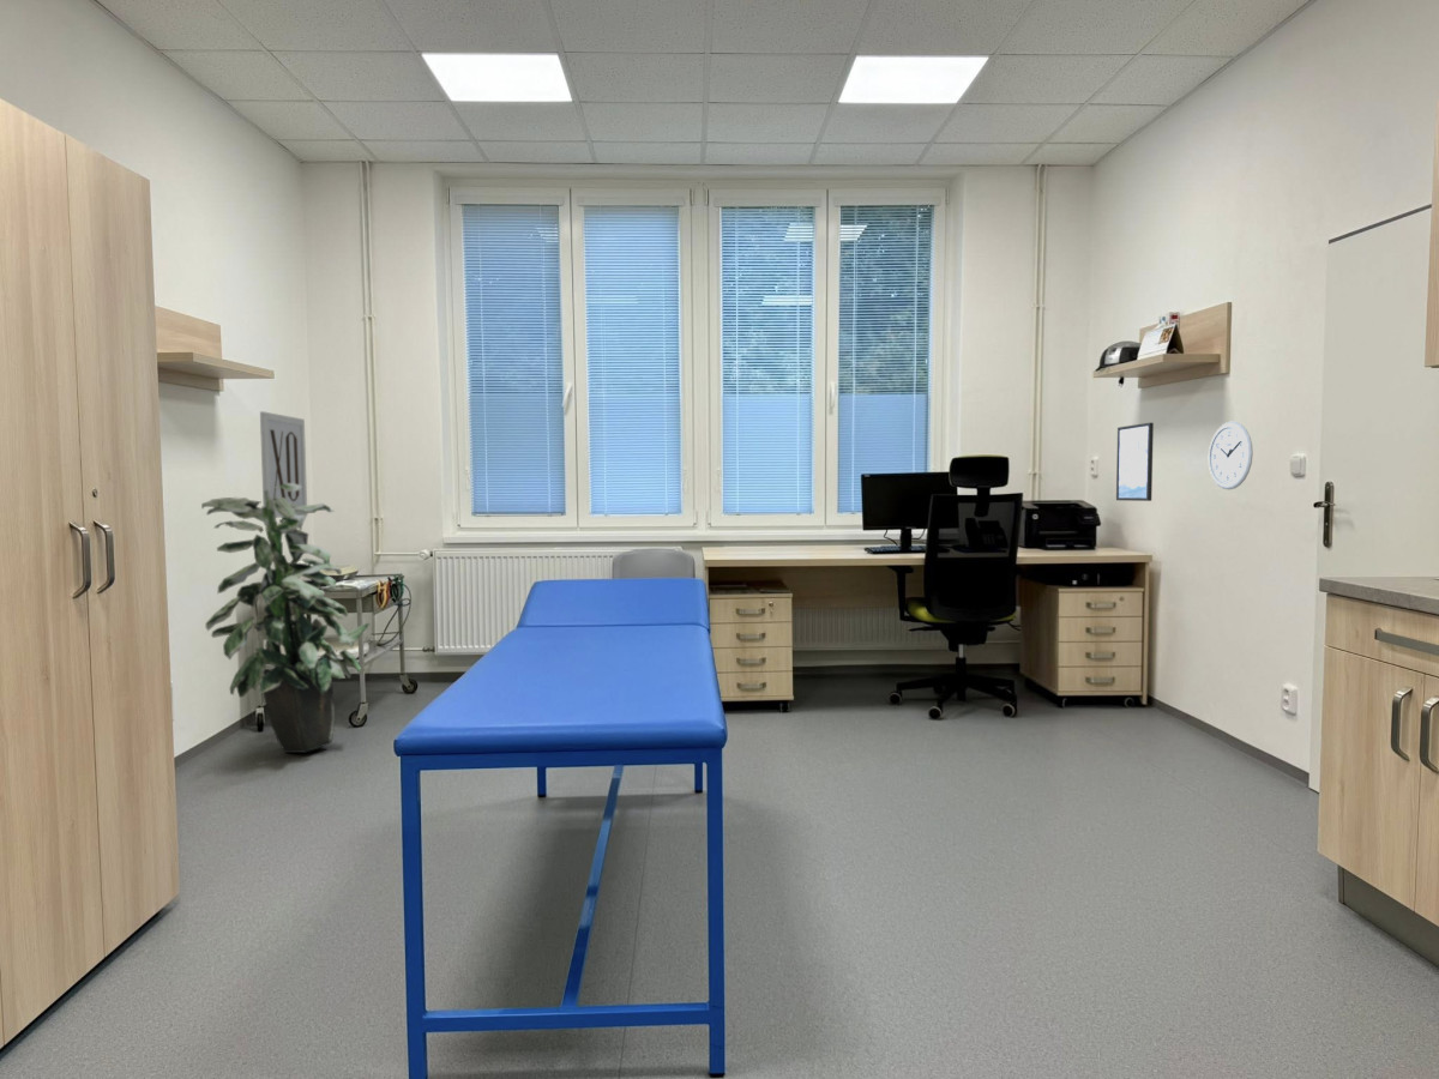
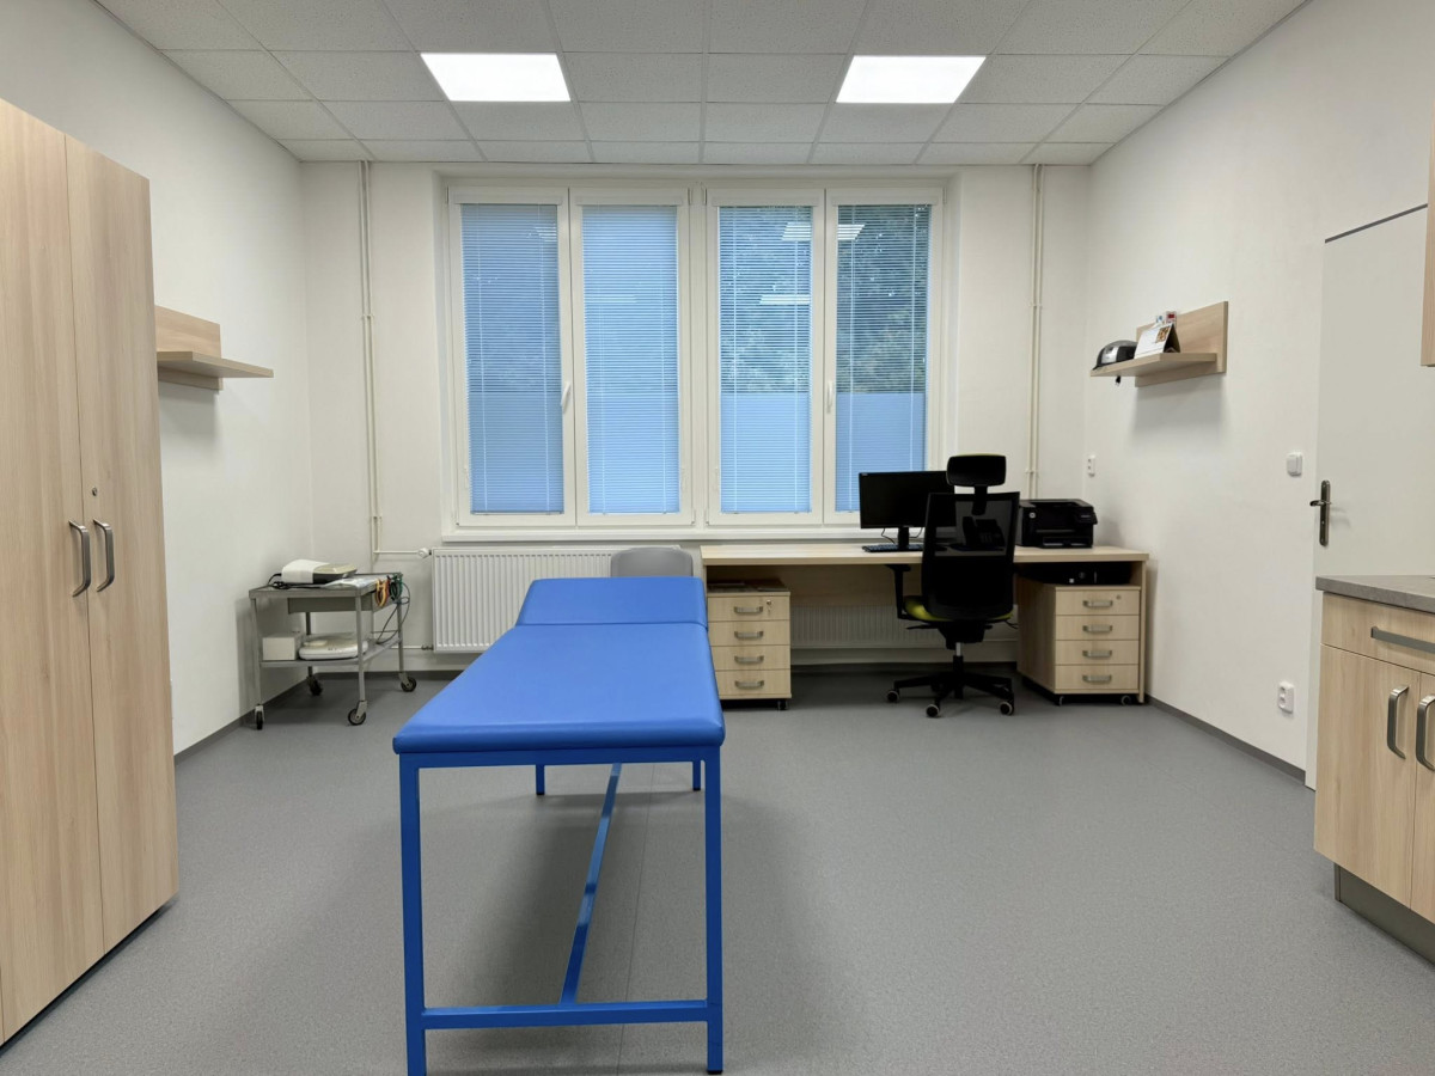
- wall art (284, 466)
- wall clock (1228, 456)
- indoor plant (285, 619)
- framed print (1133, 463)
